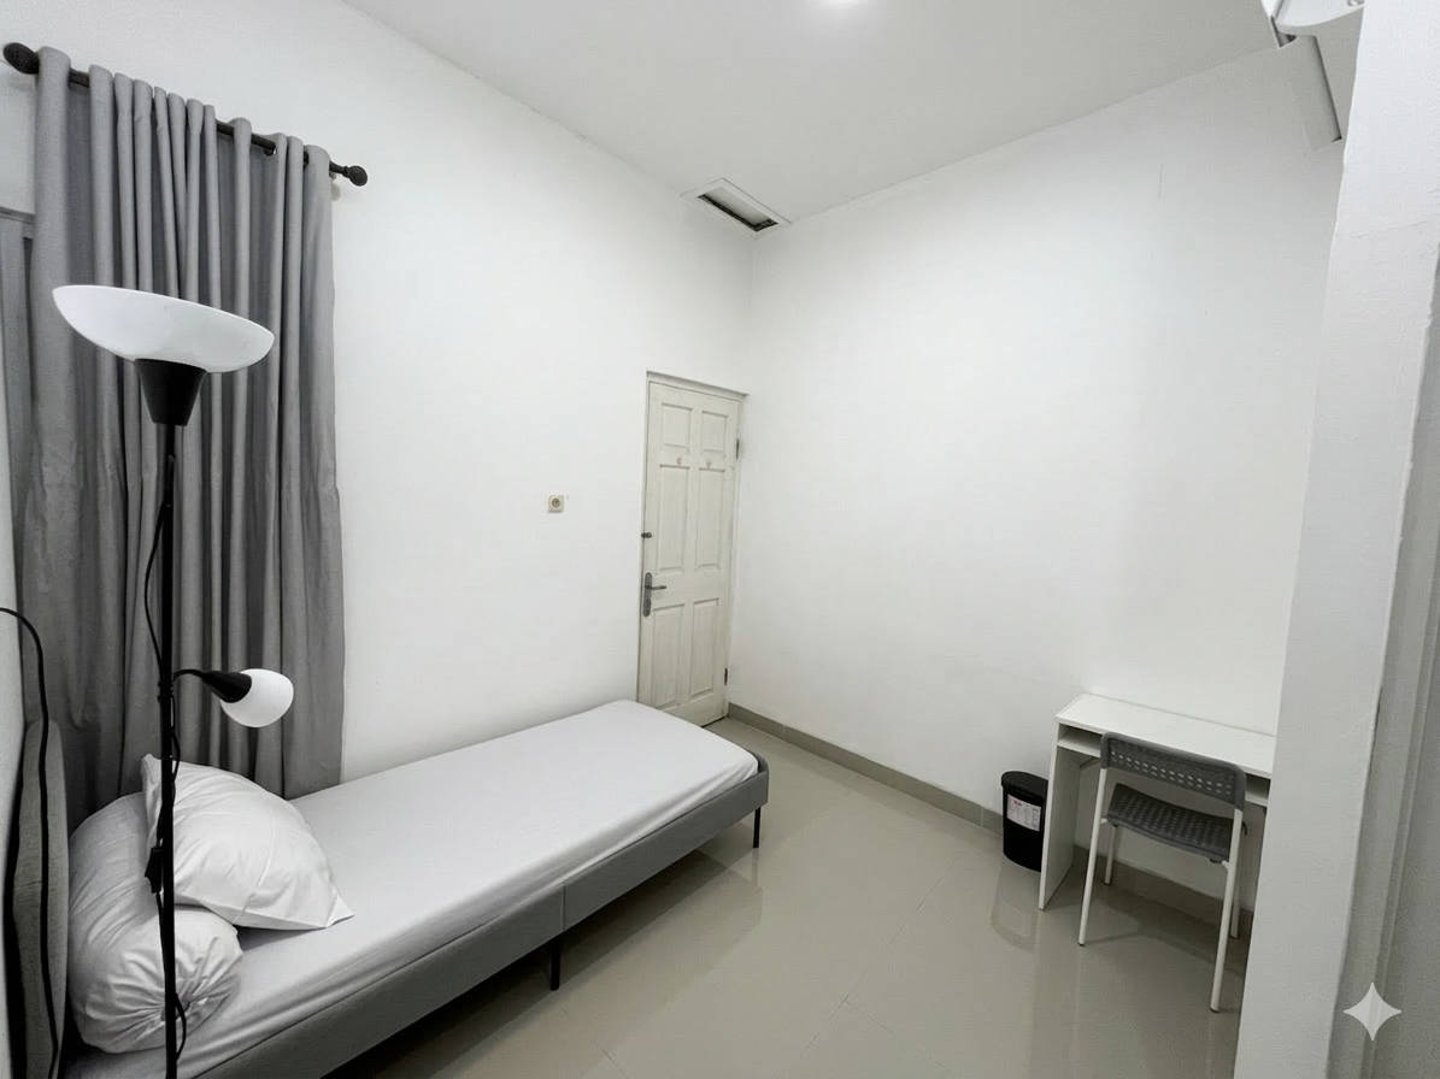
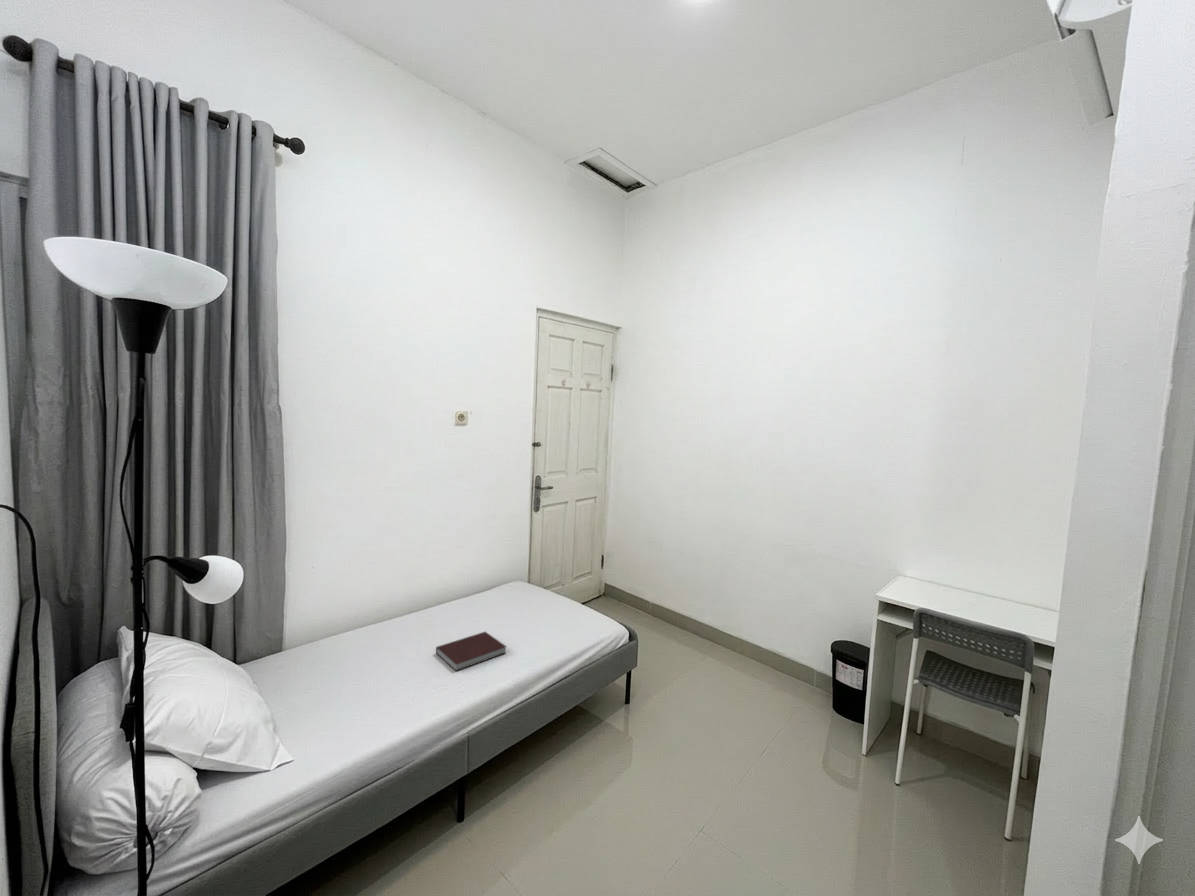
+ notebook (471, 649)
